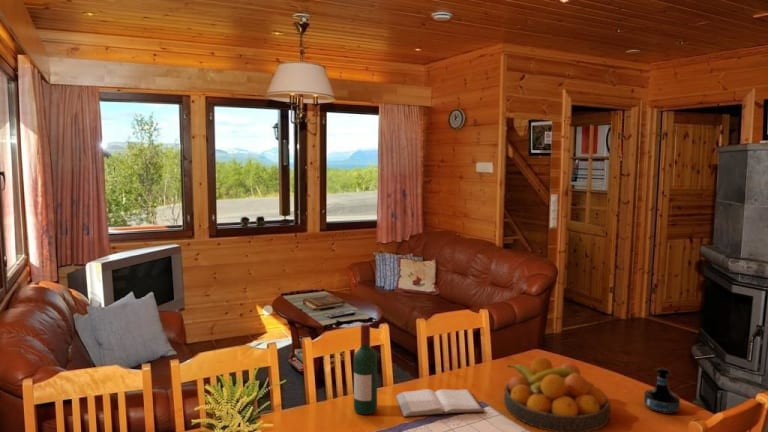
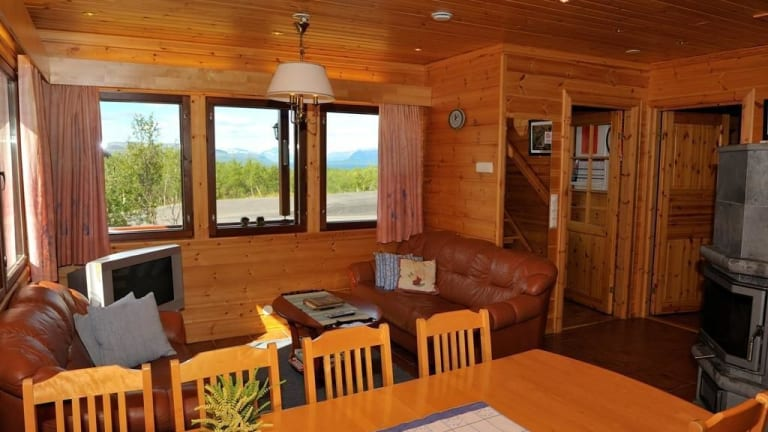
- tequila bottle (662, 388)
- book (438, 400)
- wine bottle (365, 367)
- fruit bowl (556, 387)
